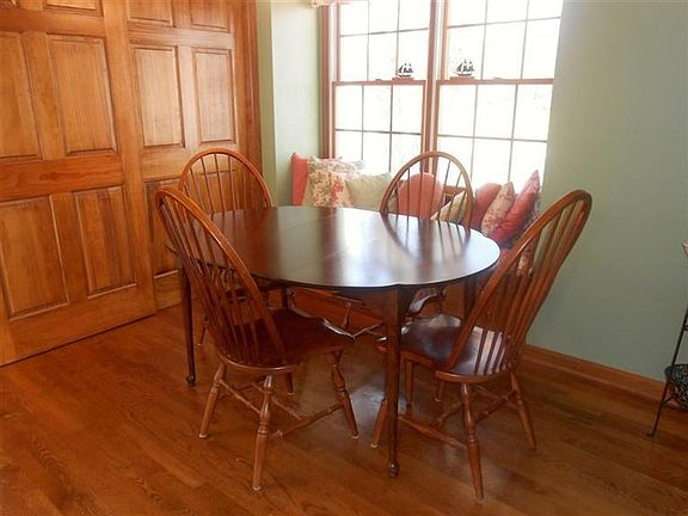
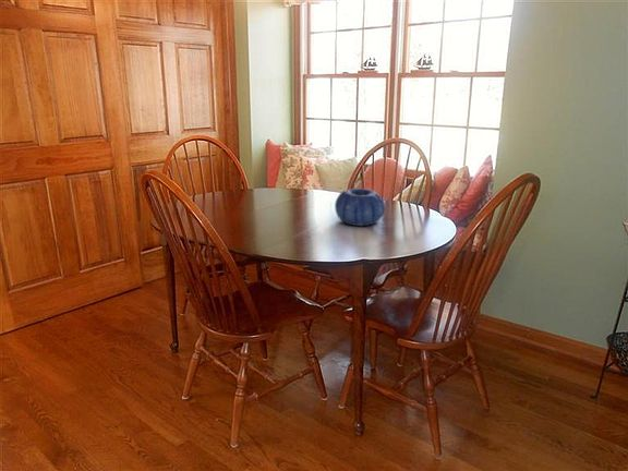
+ decorative bowl (359, 206)
